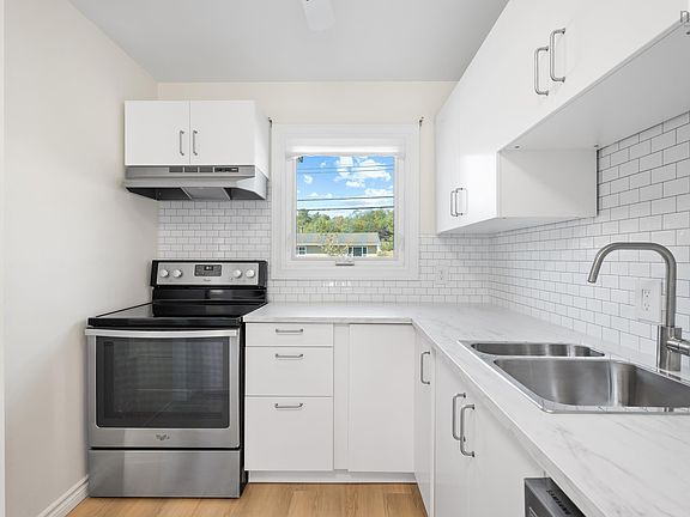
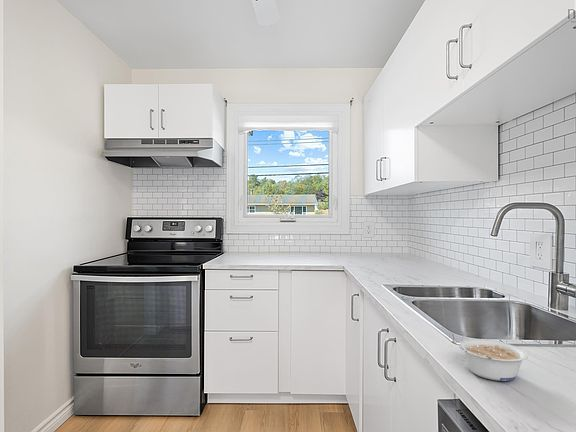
+ legume (493, 359)
